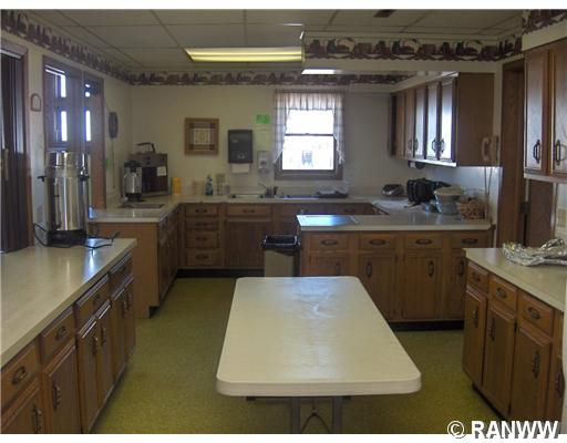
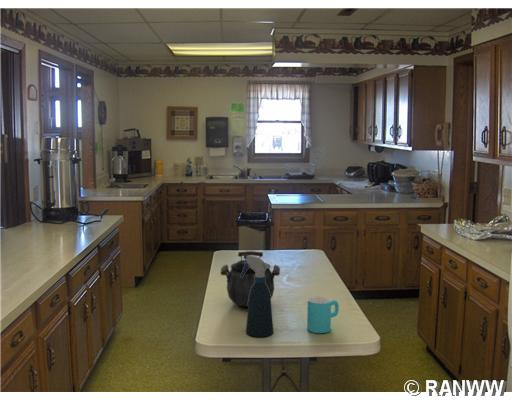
+ kettle (250, 278)
+ cup (323, 314)
+ spray bottle (257, 294)
